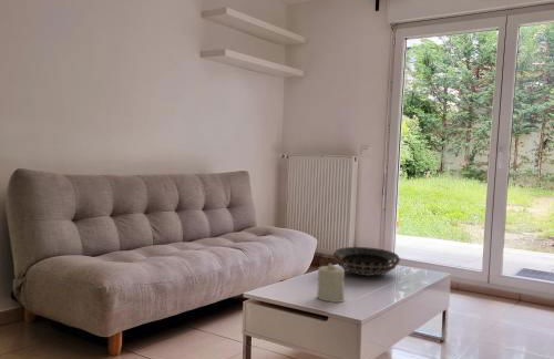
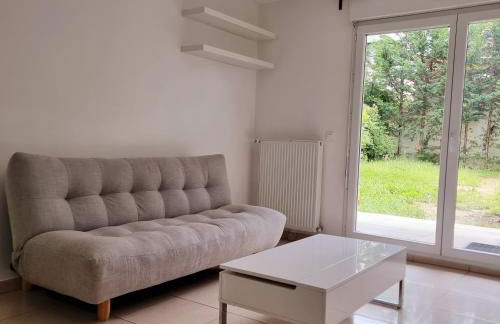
- candle (331, 280)
- decorative bowl (365, 263)
